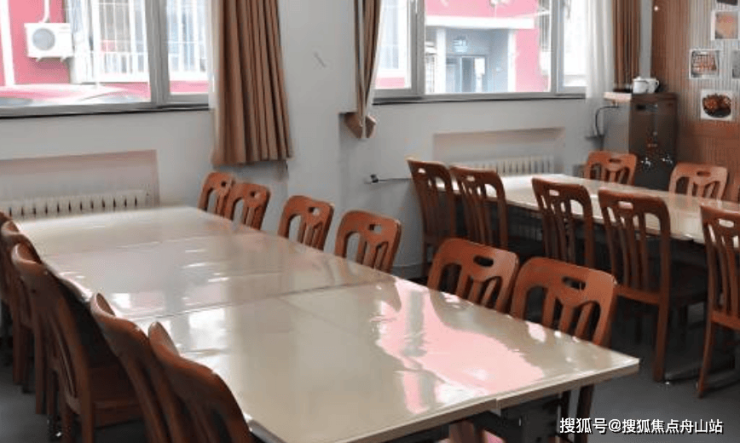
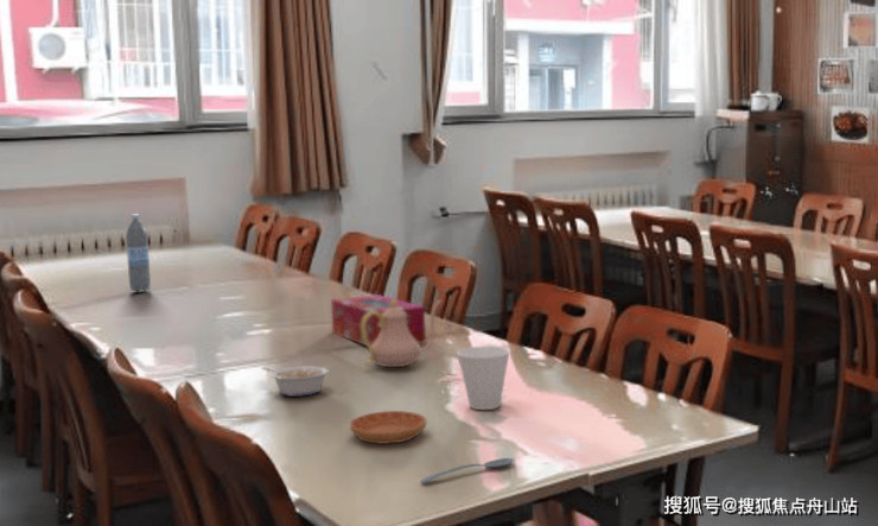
+ saucer (388, 427)
+ cup (483, 379)
+ legume (297, 380)
+ water bottle (138, 253)
+ tissue box (376, 319)
+ teapot (403, 330)
+ spoon (467, 467)
